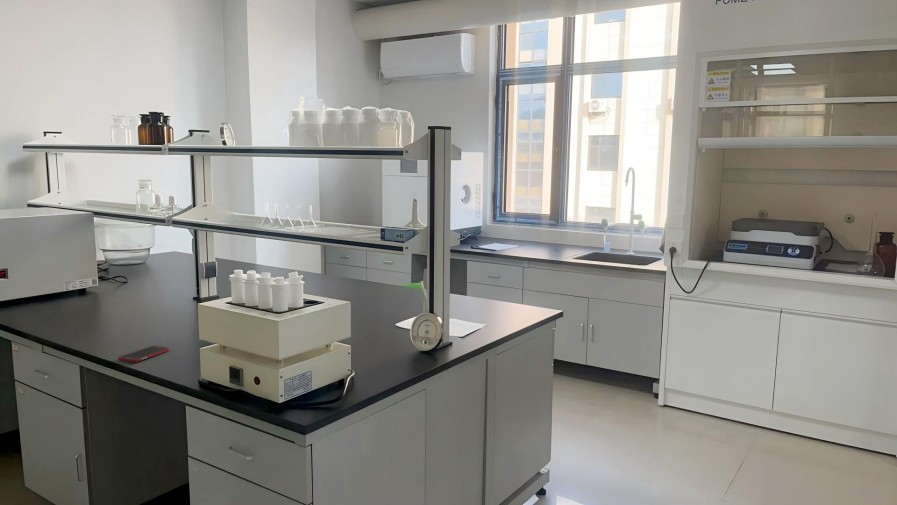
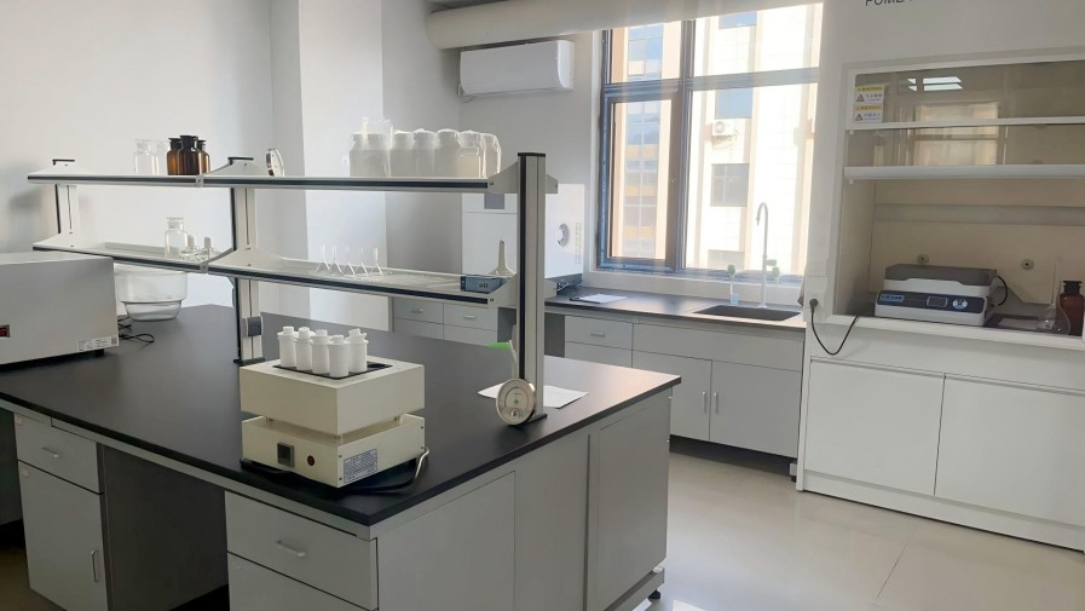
- cell phone (144, 353)
